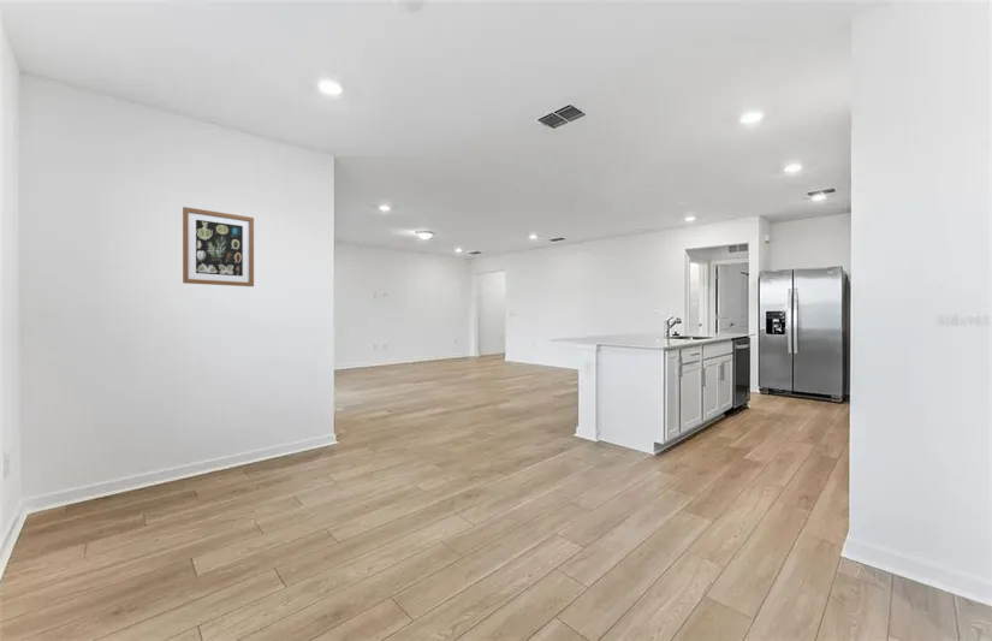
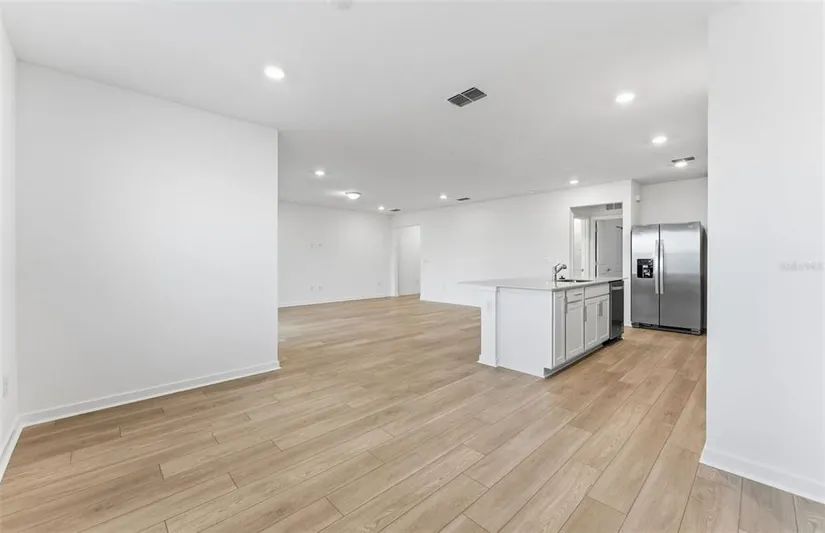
- wall art (220, 248)
